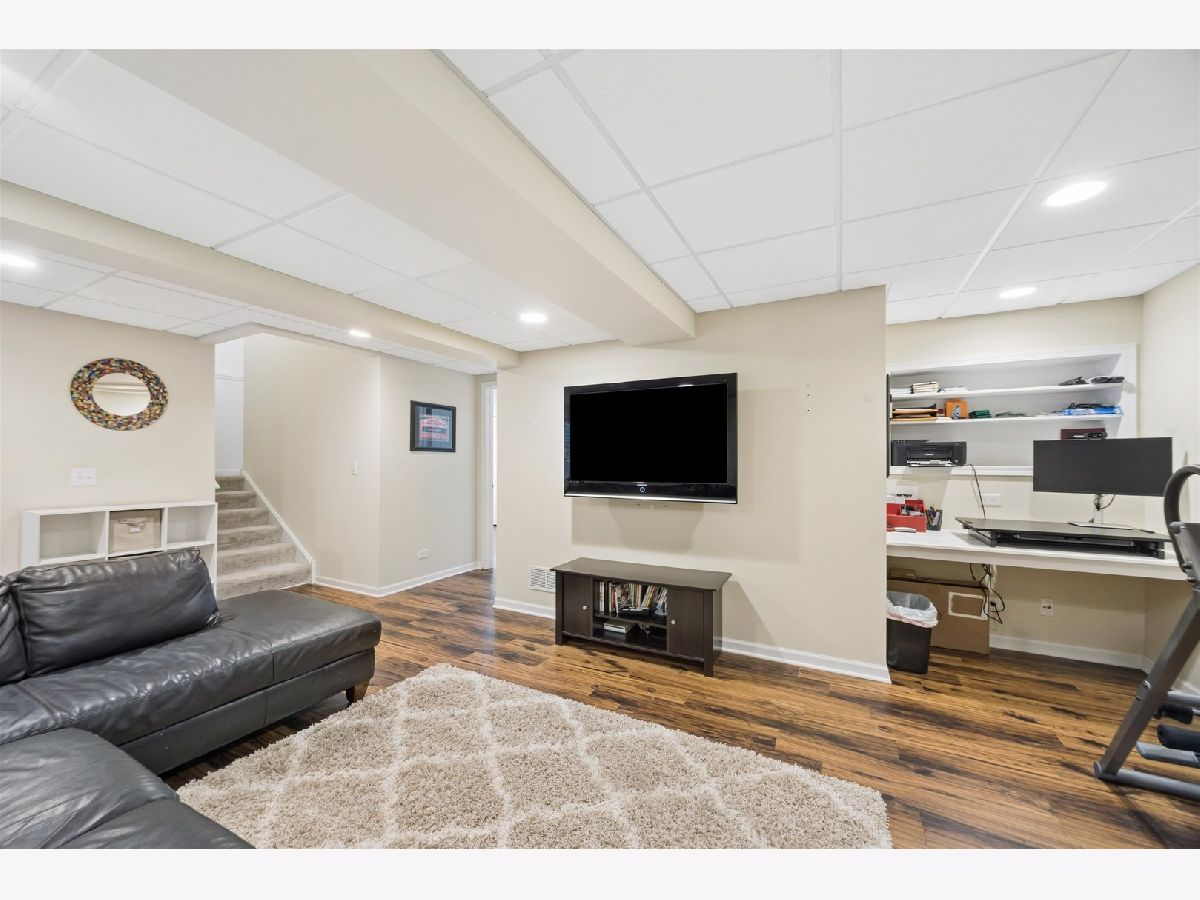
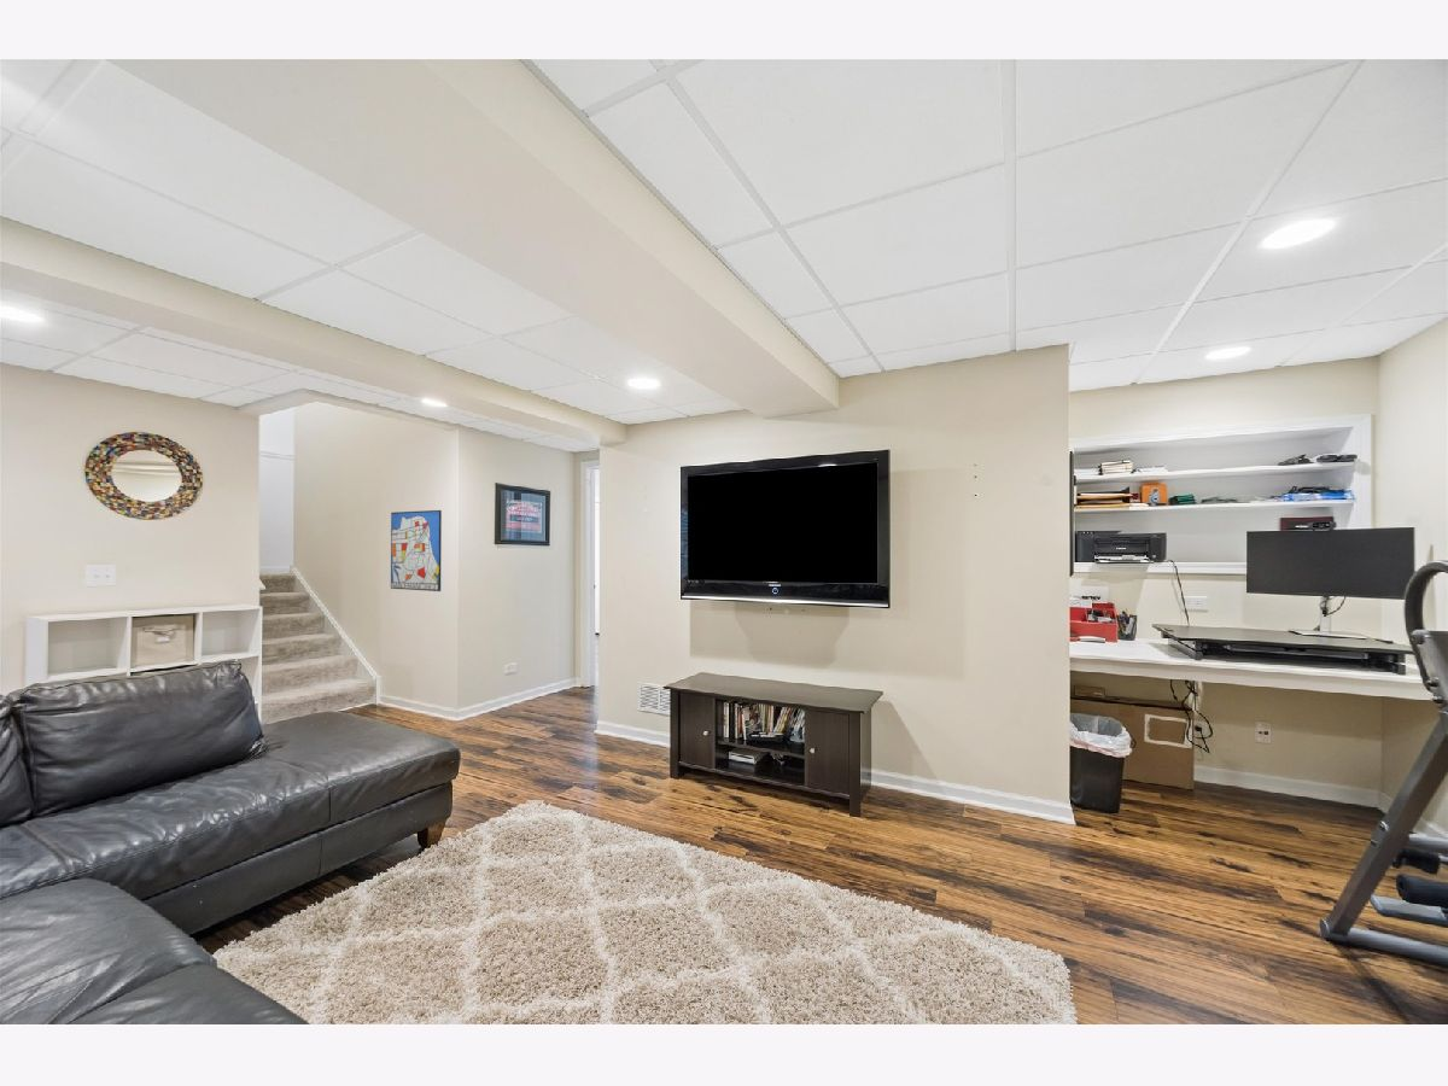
+ wall art (415, 550)
